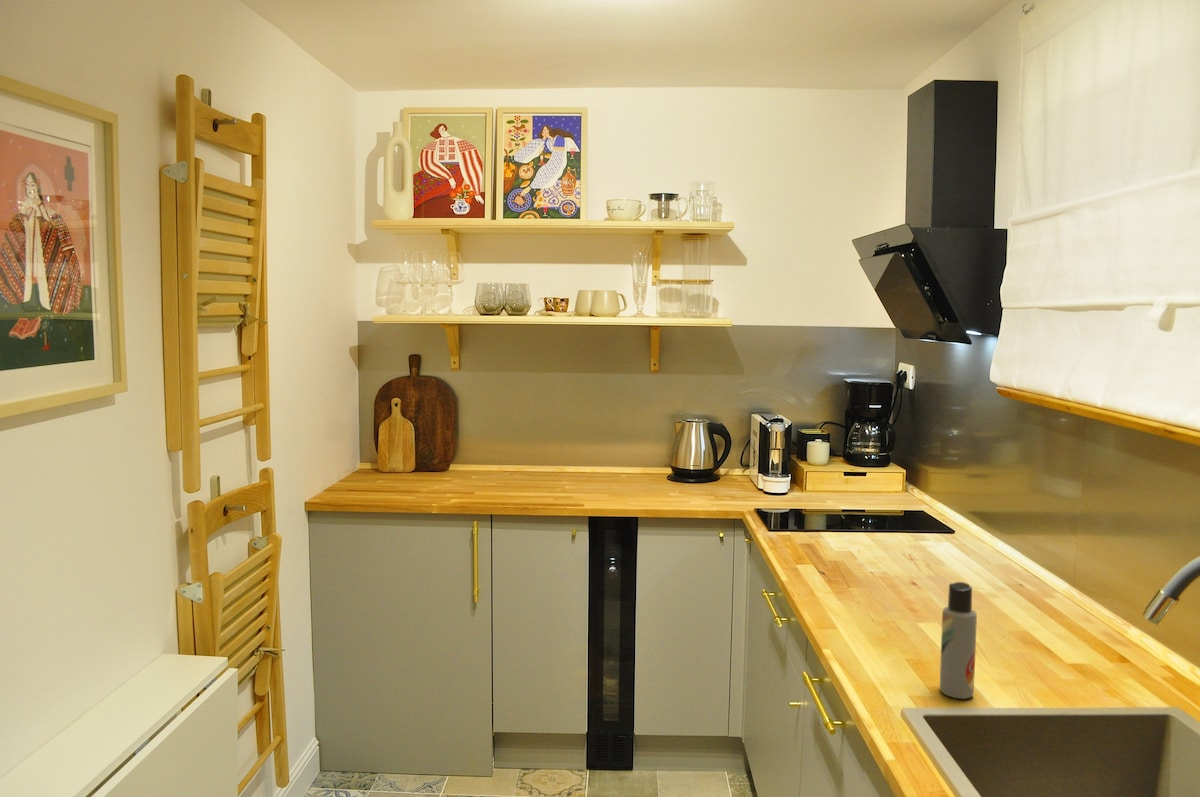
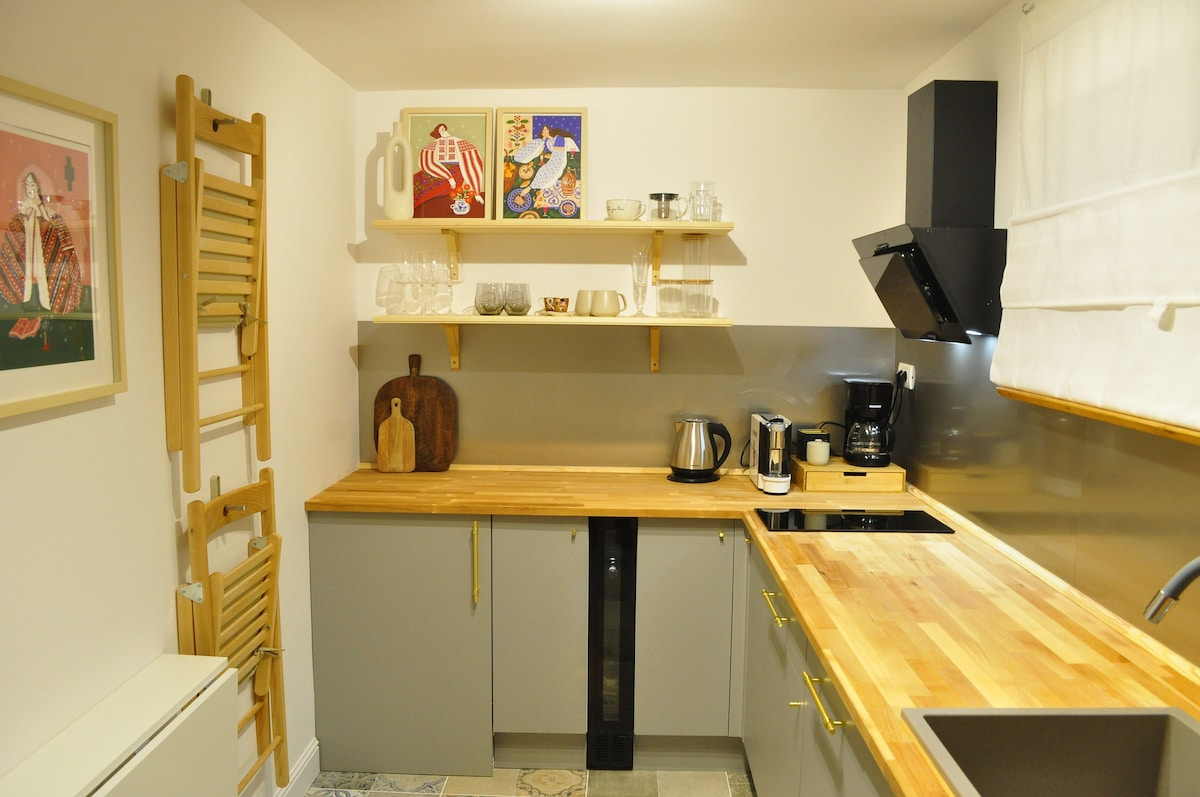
- lotion bottle (958, 638)
